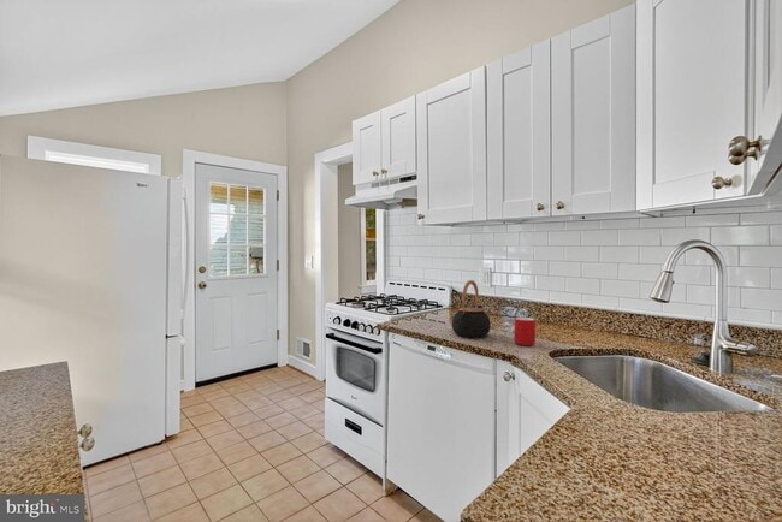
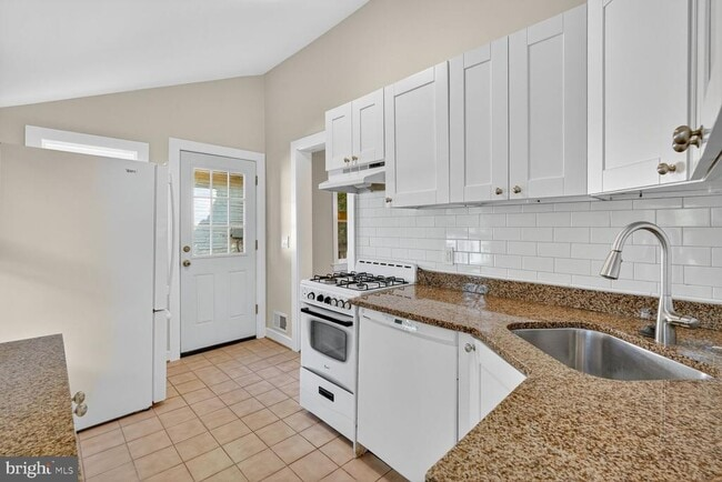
- teapot (472, 306)
- cup (525, 330)
